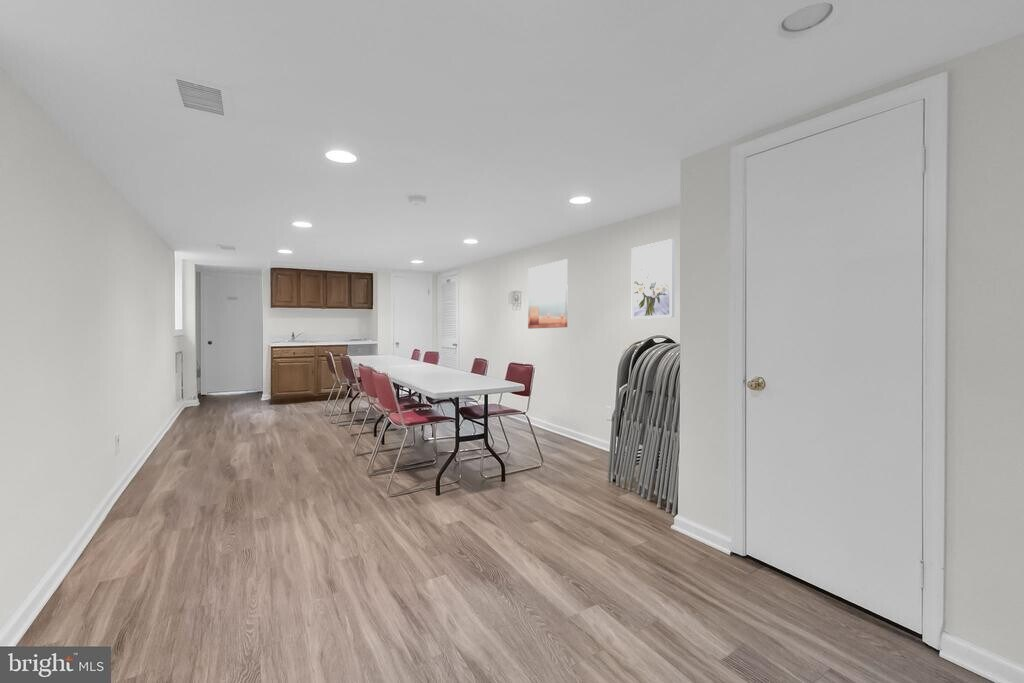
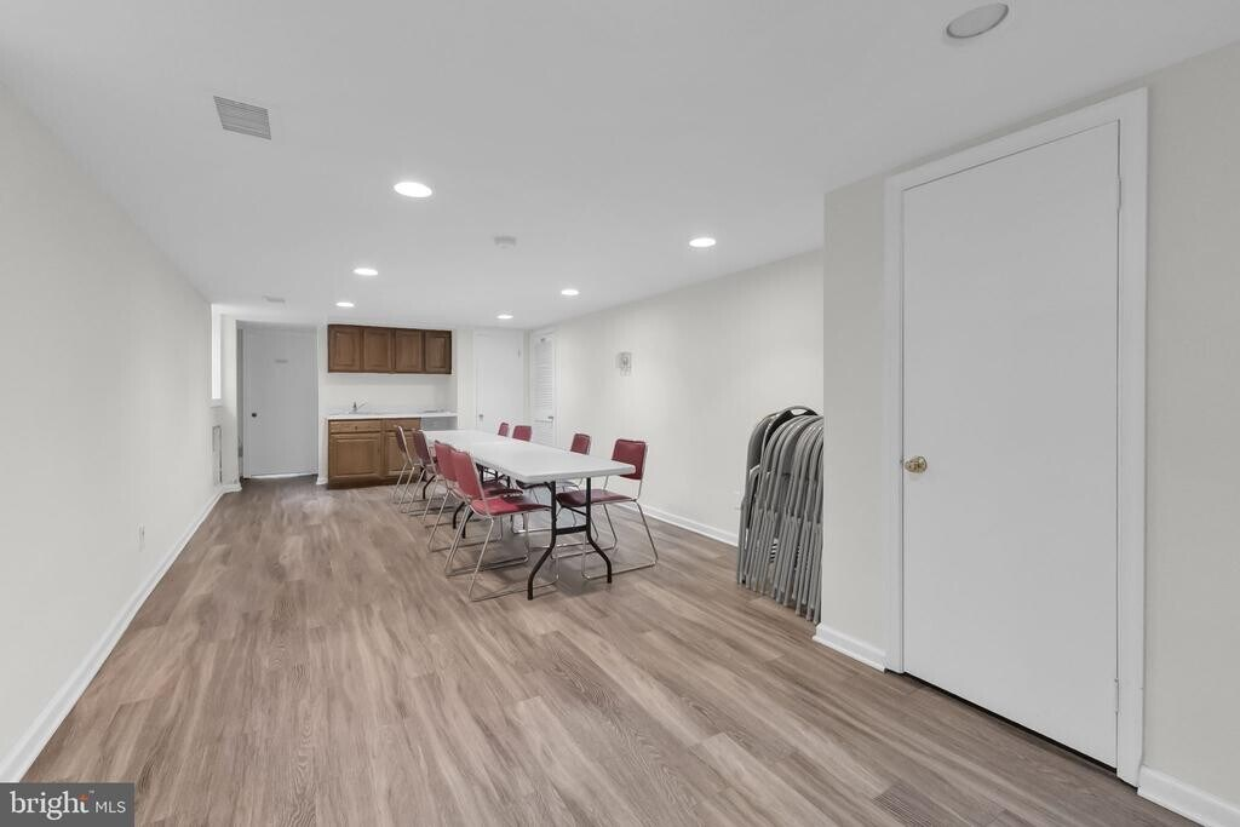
- wall art (652, 281)
- wall art (546, 296)
